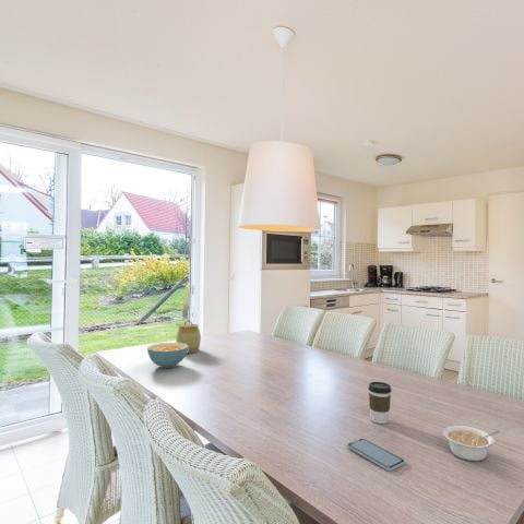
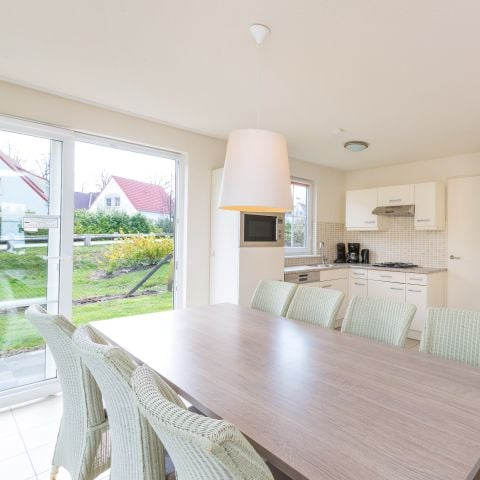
- jar (188, 335)
- coffee cup (379, 402)
- smartphone (374, 453)
- cereal bowl (167, 356)
- legume (468, 441)
